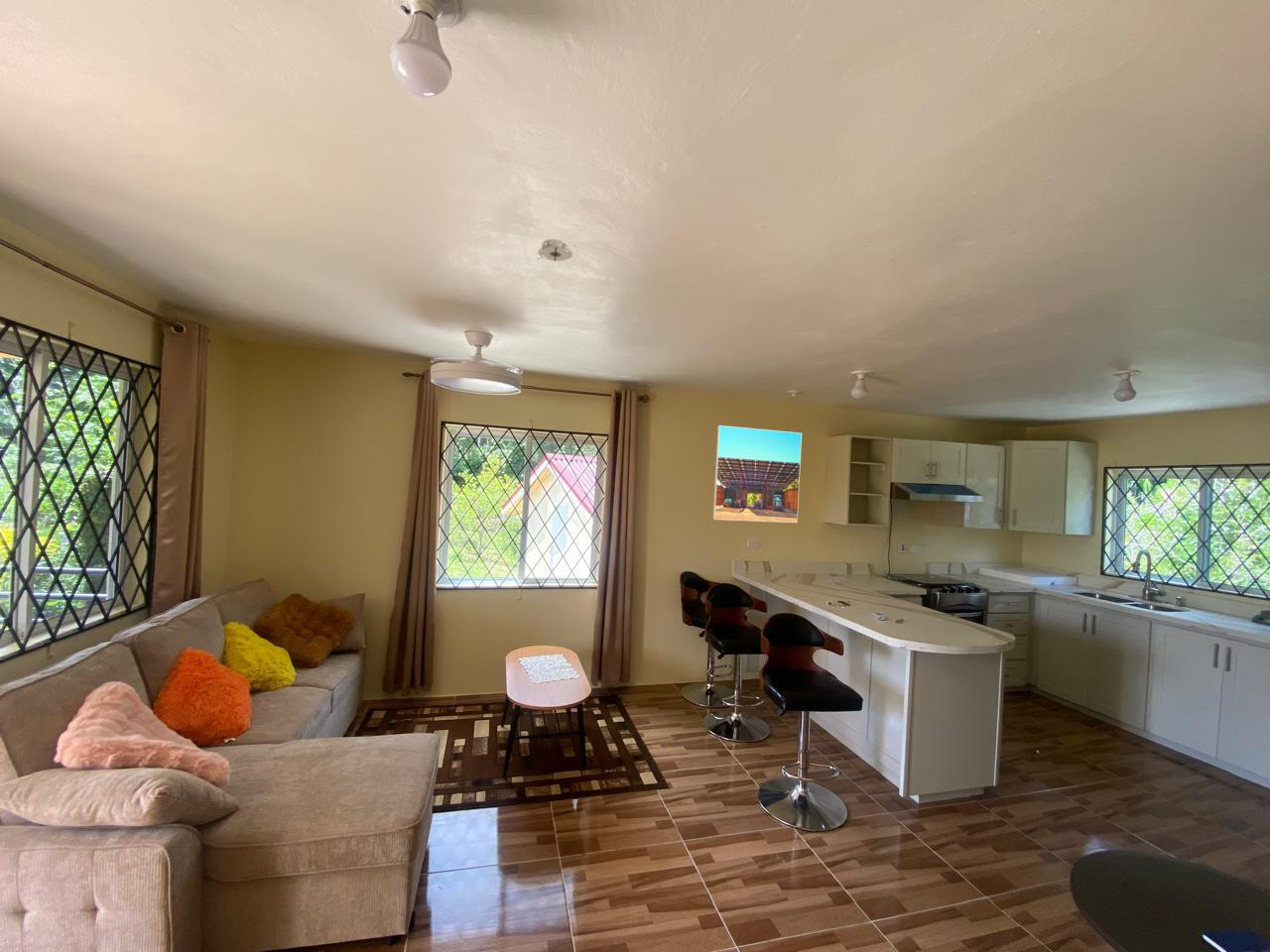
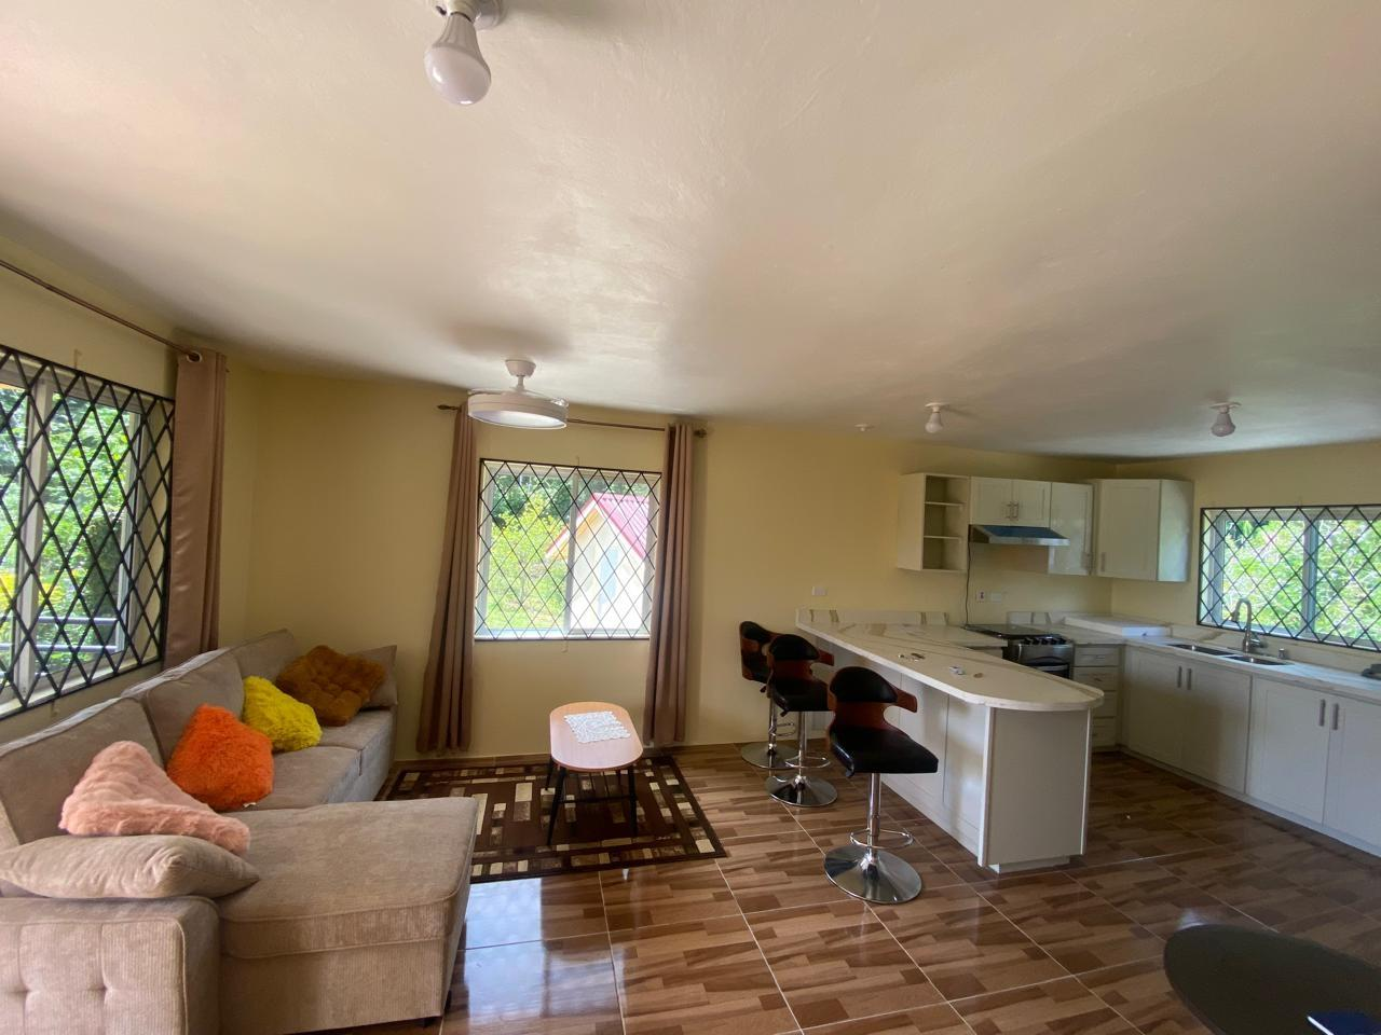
- smoke detector (554, 250)
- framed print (758, 475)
